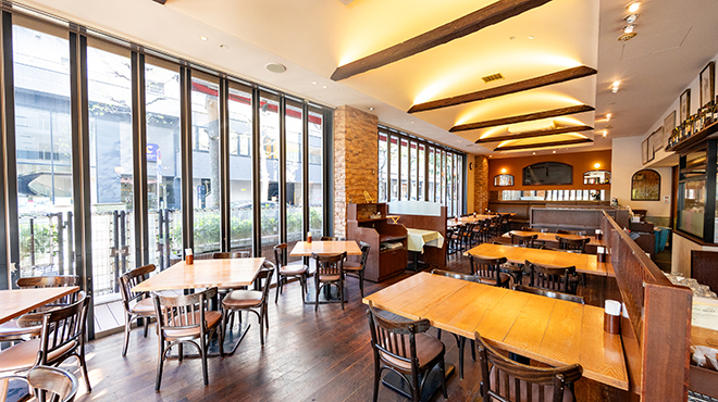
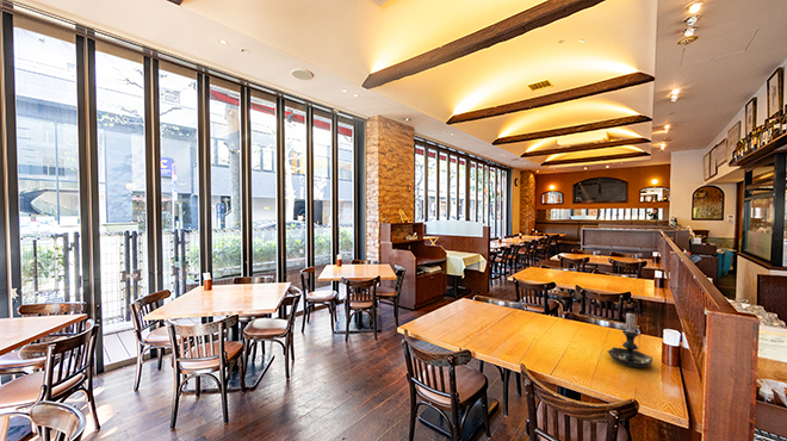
+ candle holder (630, 335)
